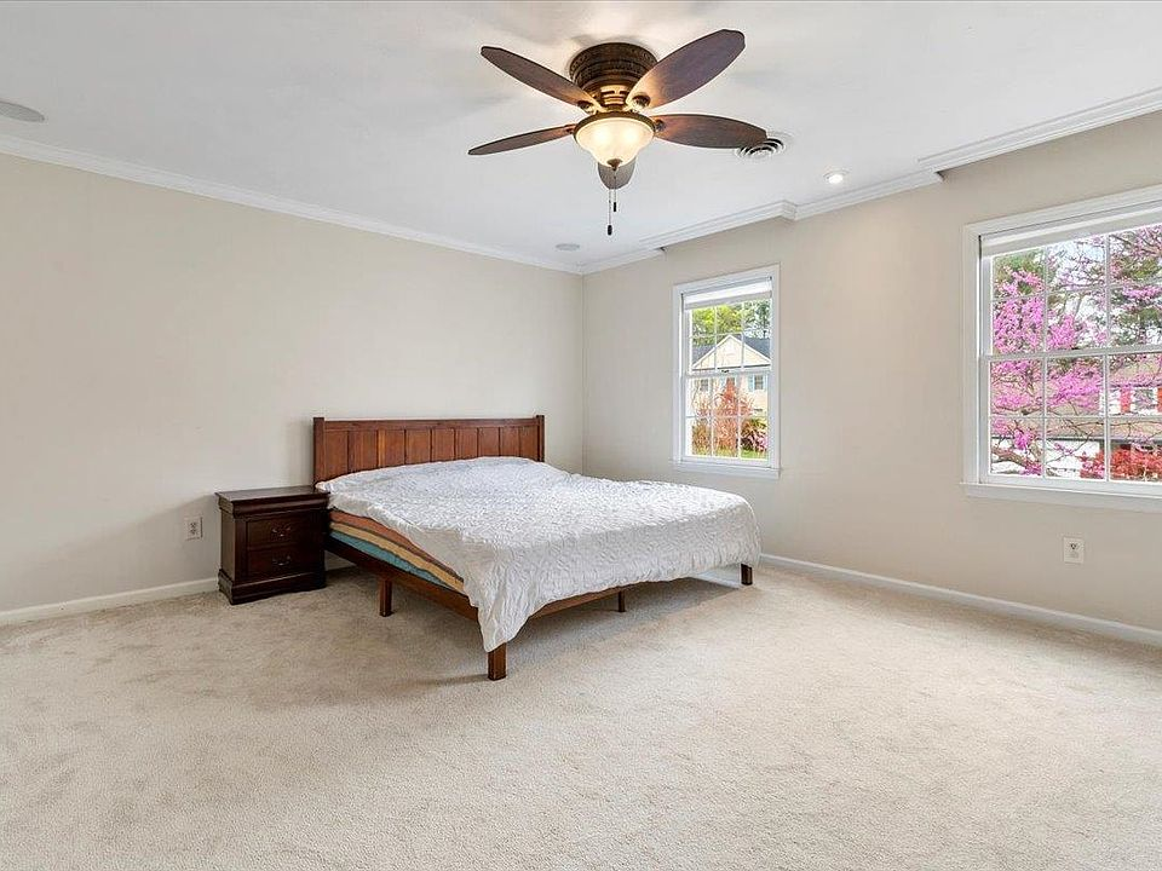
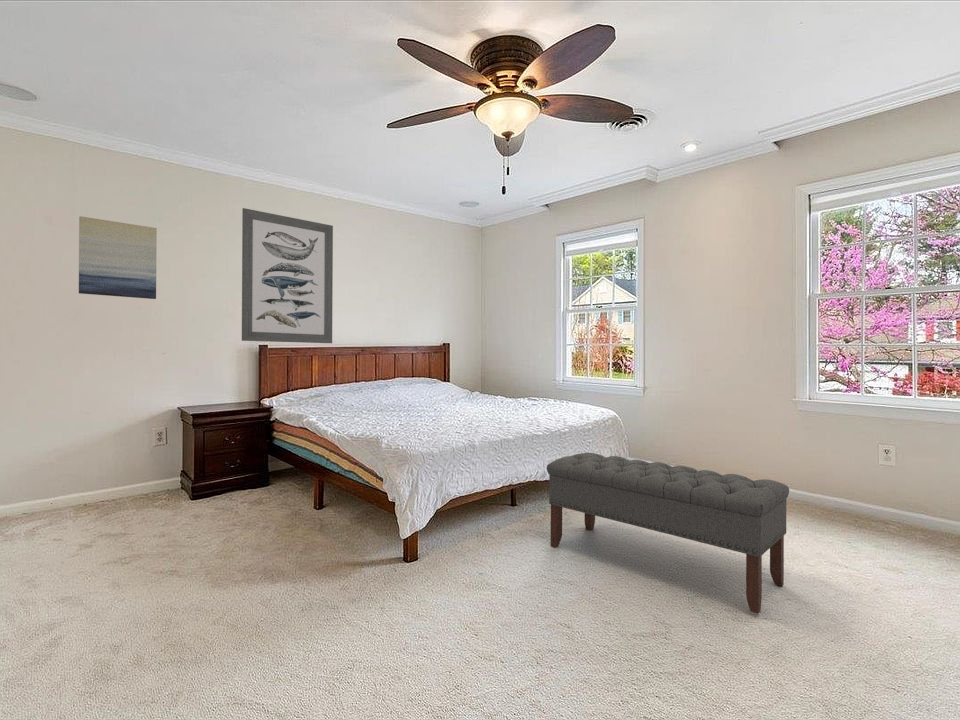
+ wall art (289, 279)
+ wall art (119, 259)
+ bench (656, 515)
